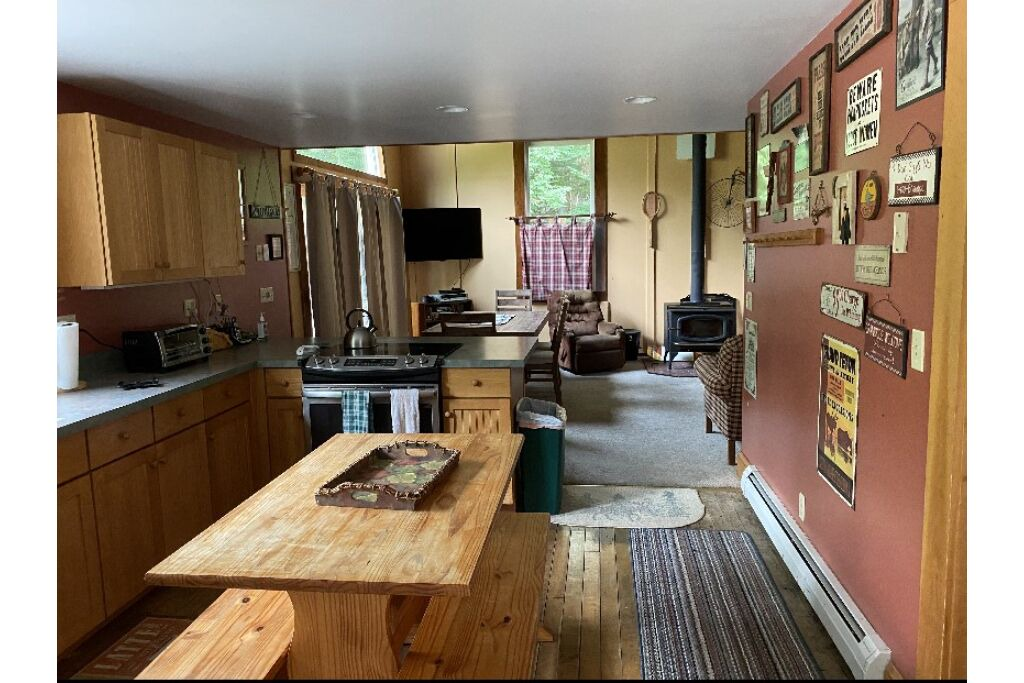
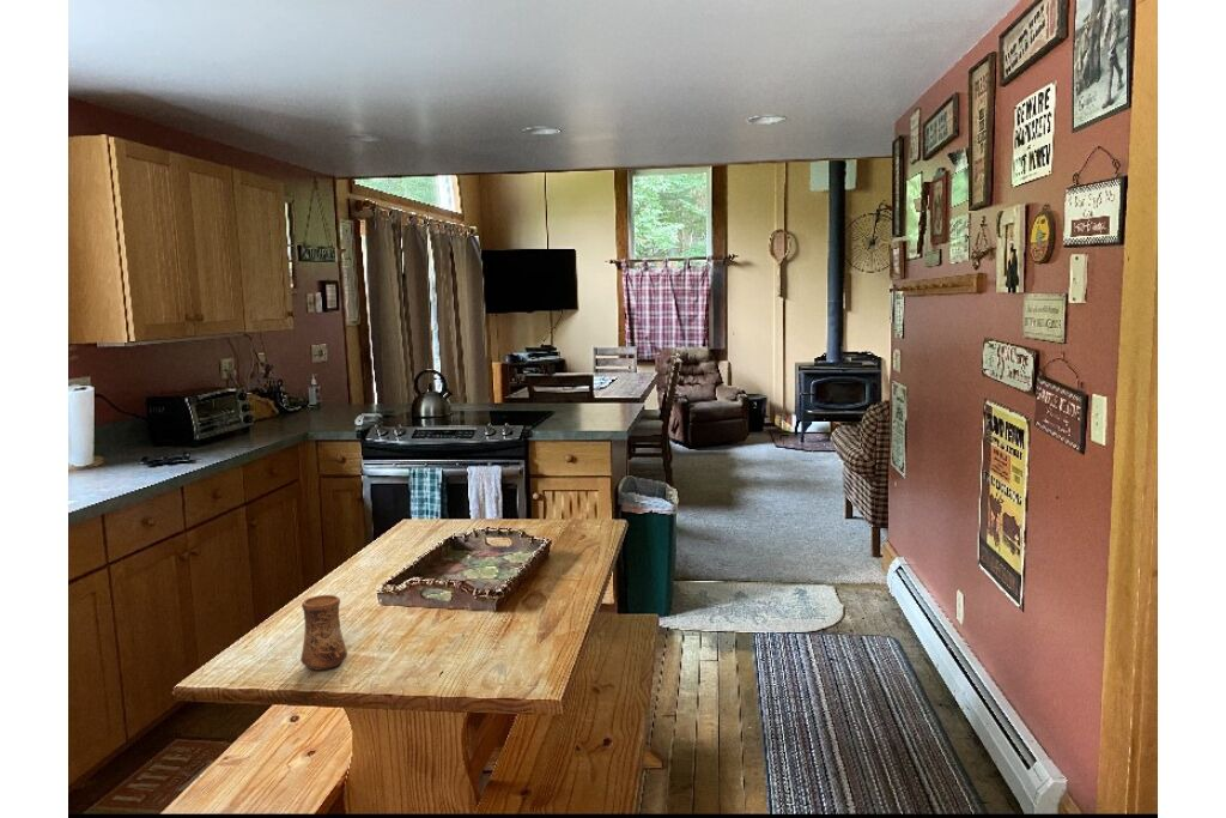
+ cup (322, 631)
